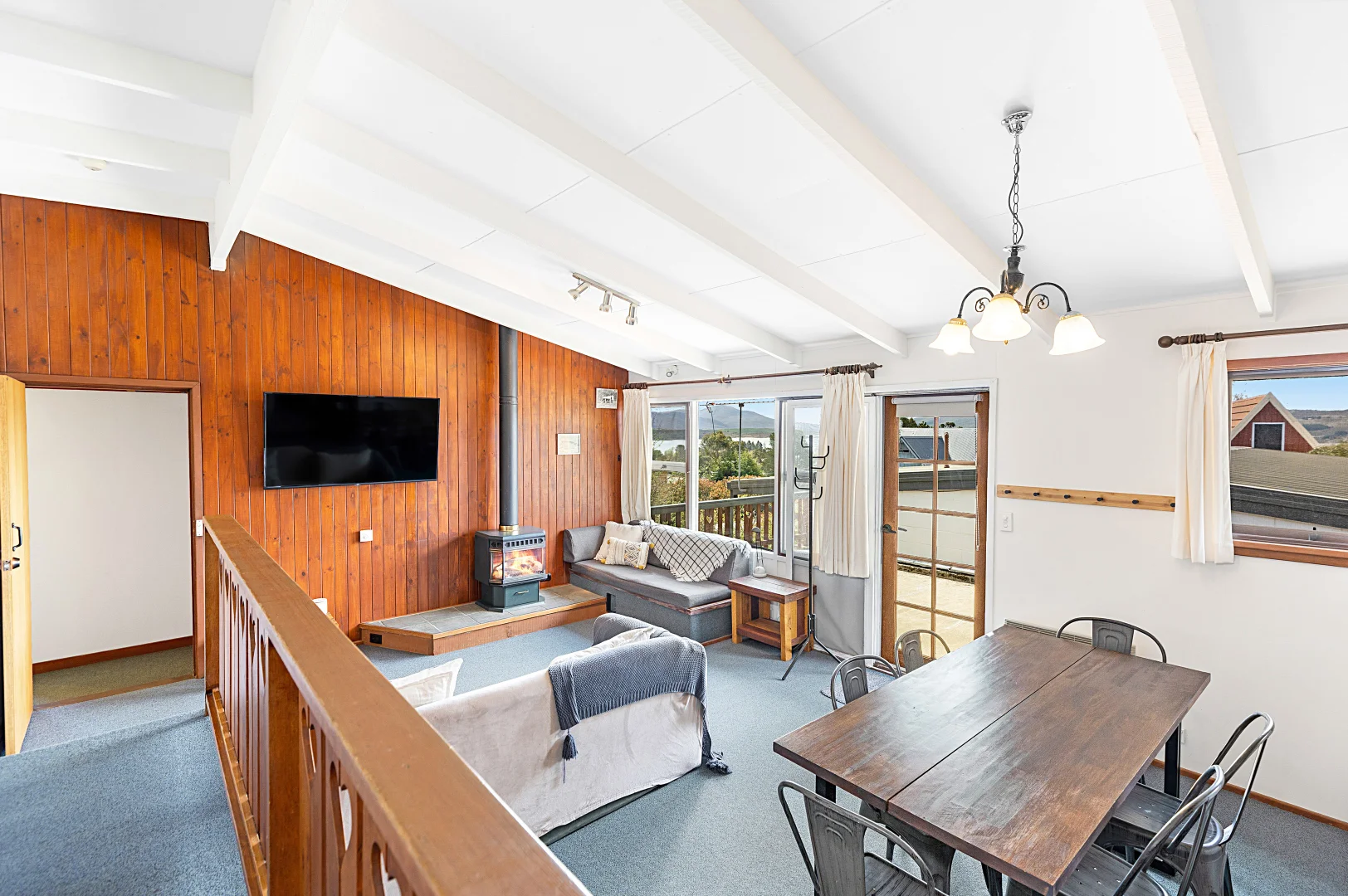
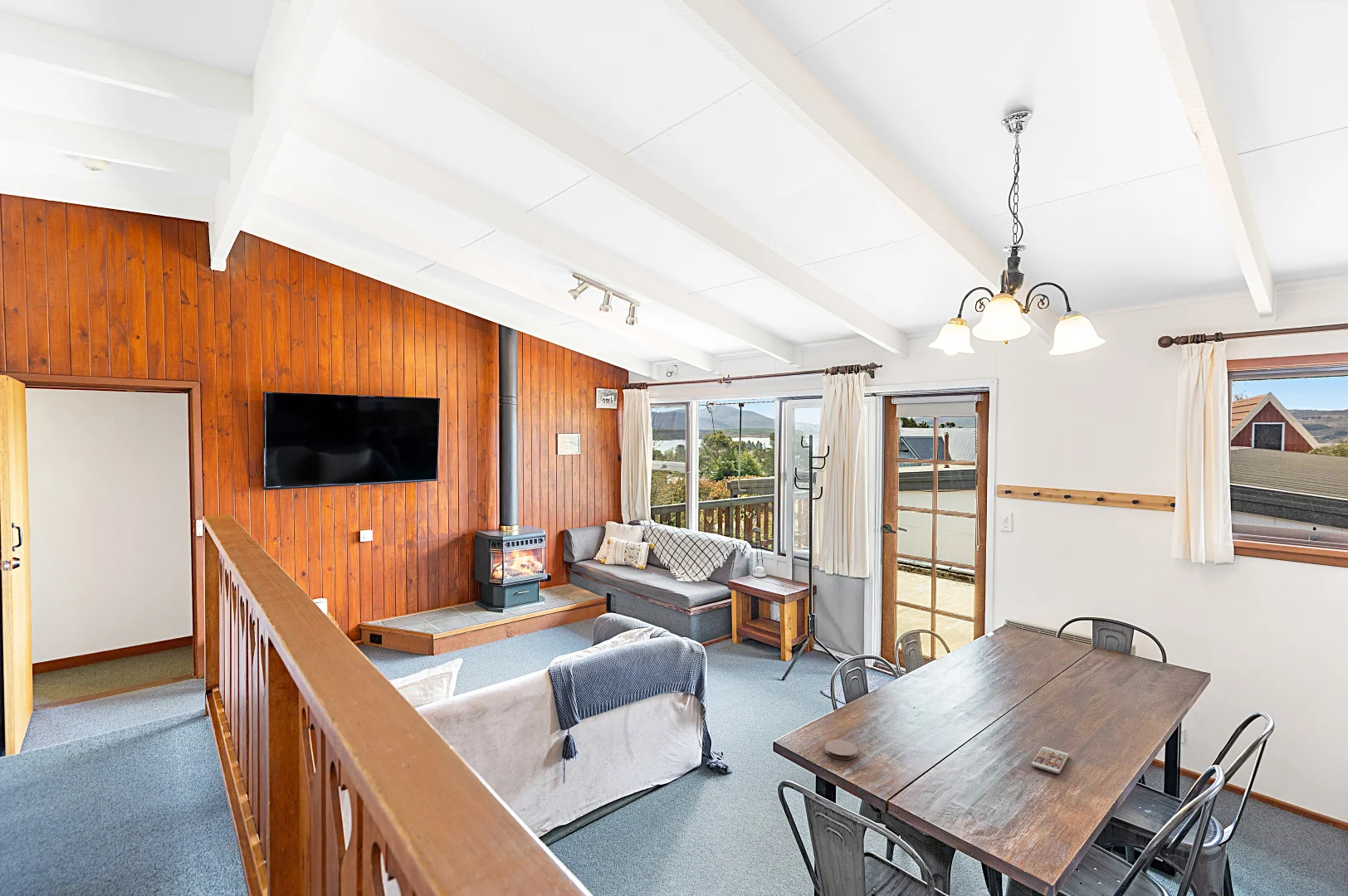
+ smartphone (1050, 759)
+ coaster (841, 749)
